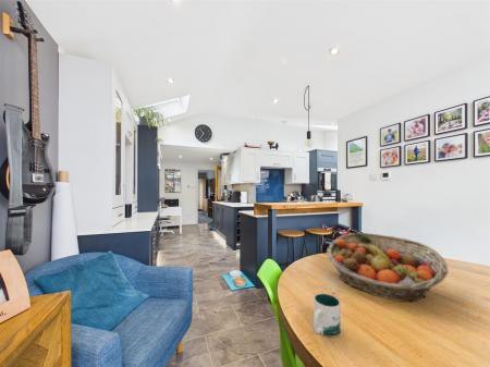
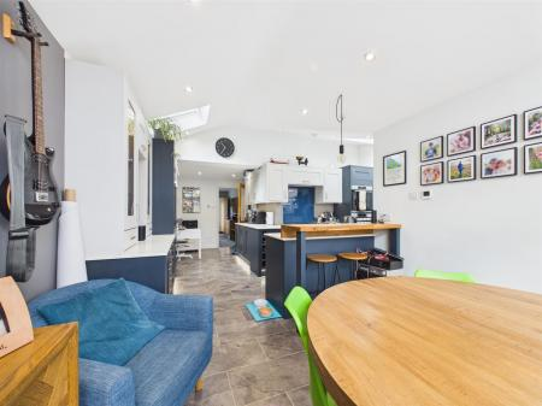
- mug (323, 316)
- fruit basket (378, 261)
